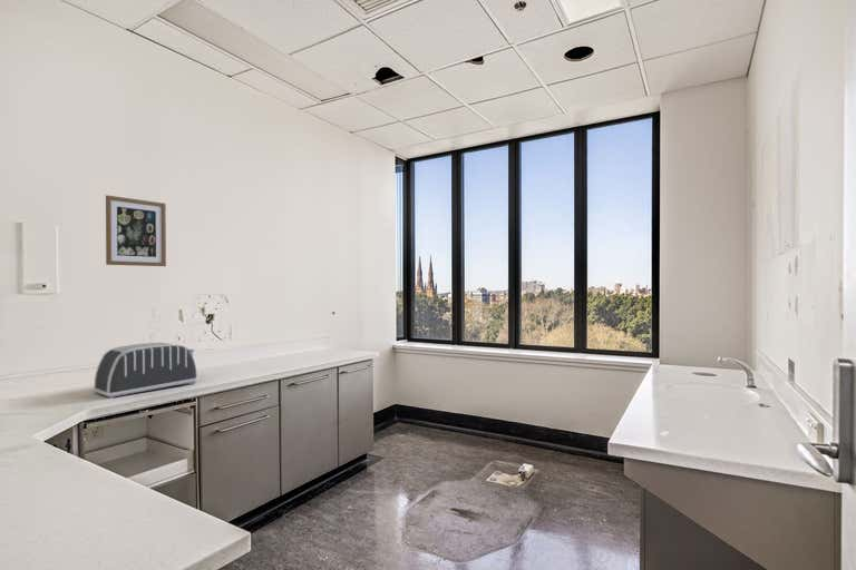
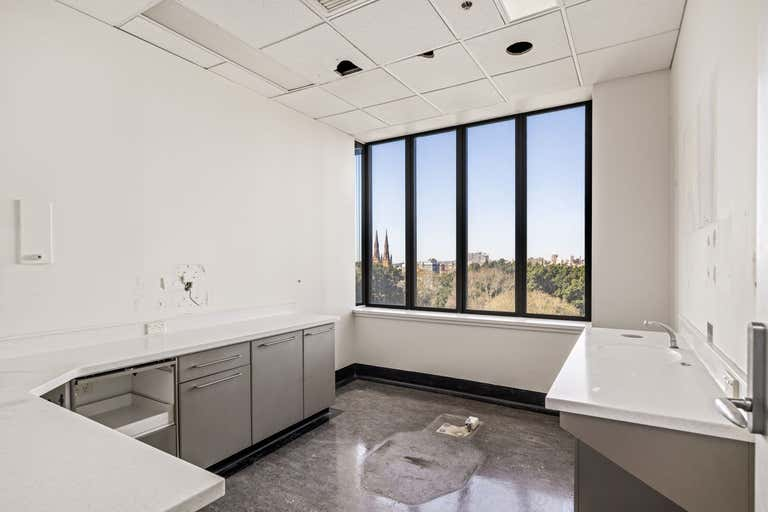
- wall art (137, 232)
- toaster (150, 365)
